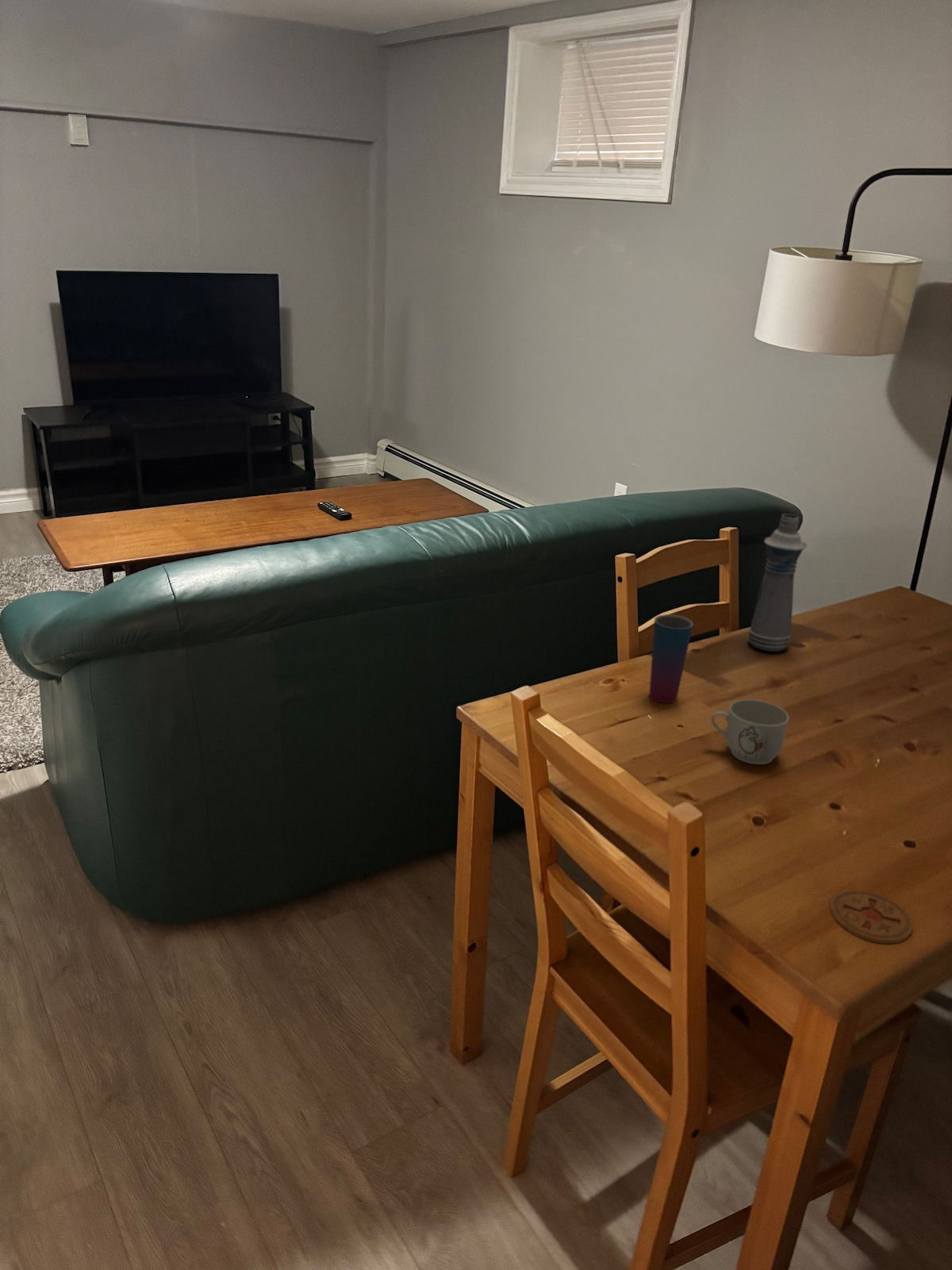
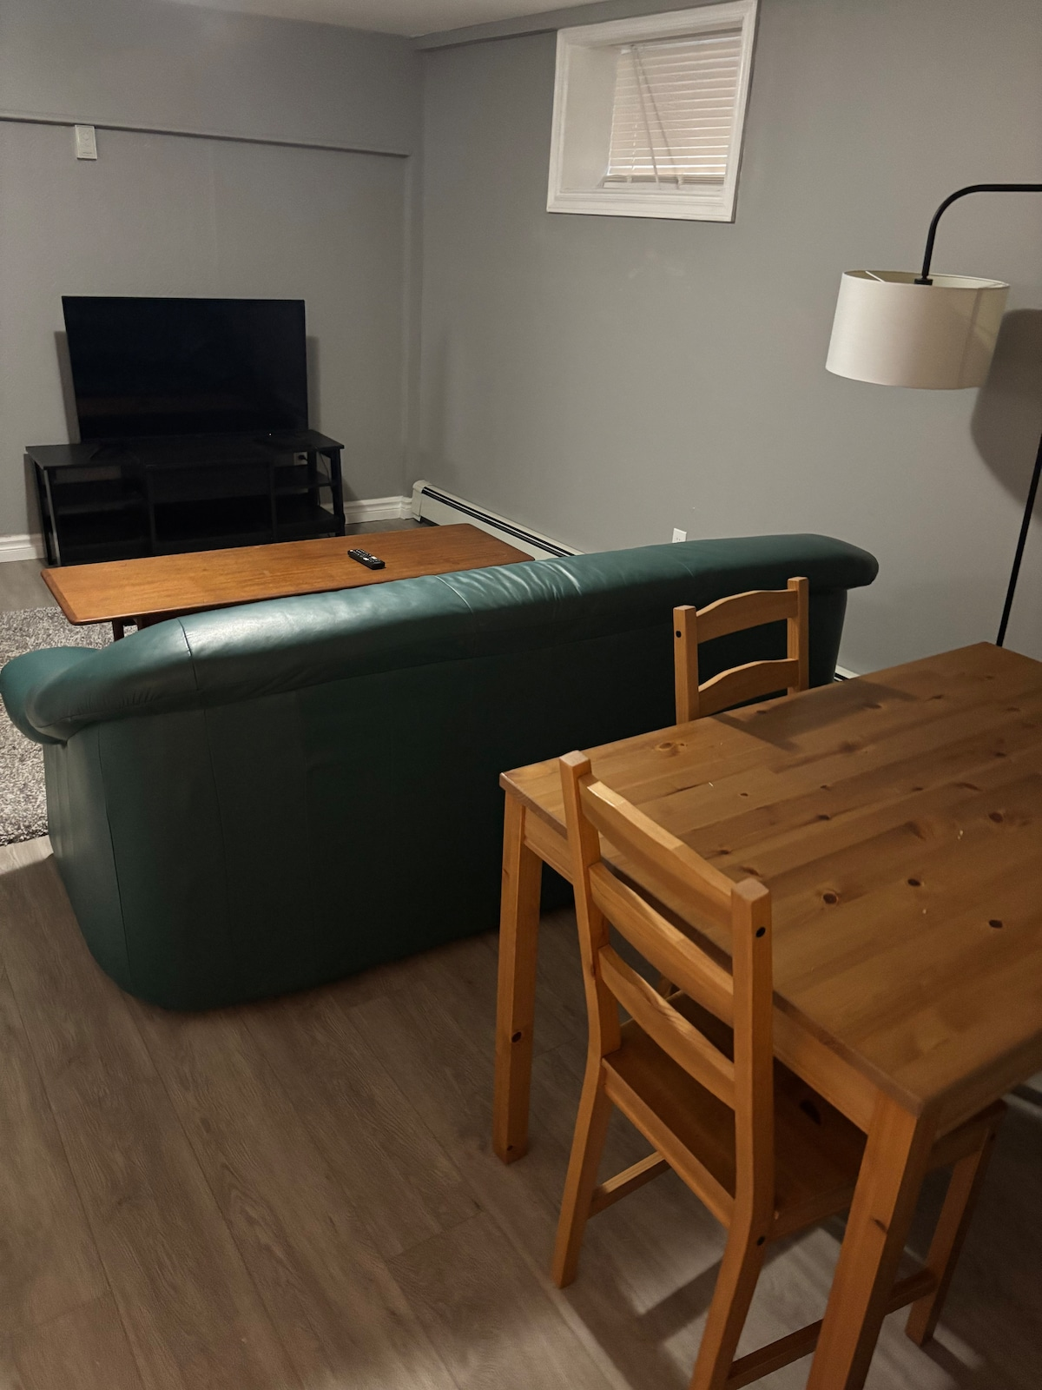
- cup (668, 660)
- mug (747, 732)
- bottle (778, 582)
- coaster (870, 916)
